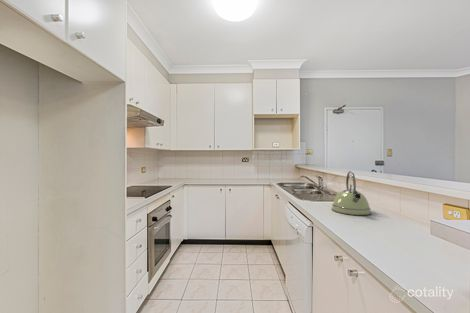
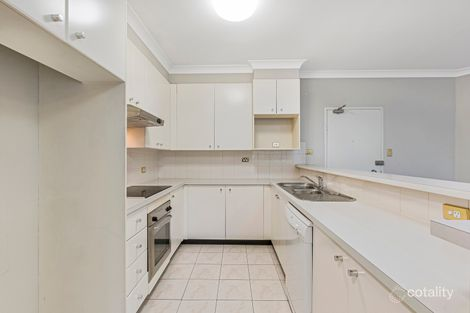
- kettle (351, 191)
